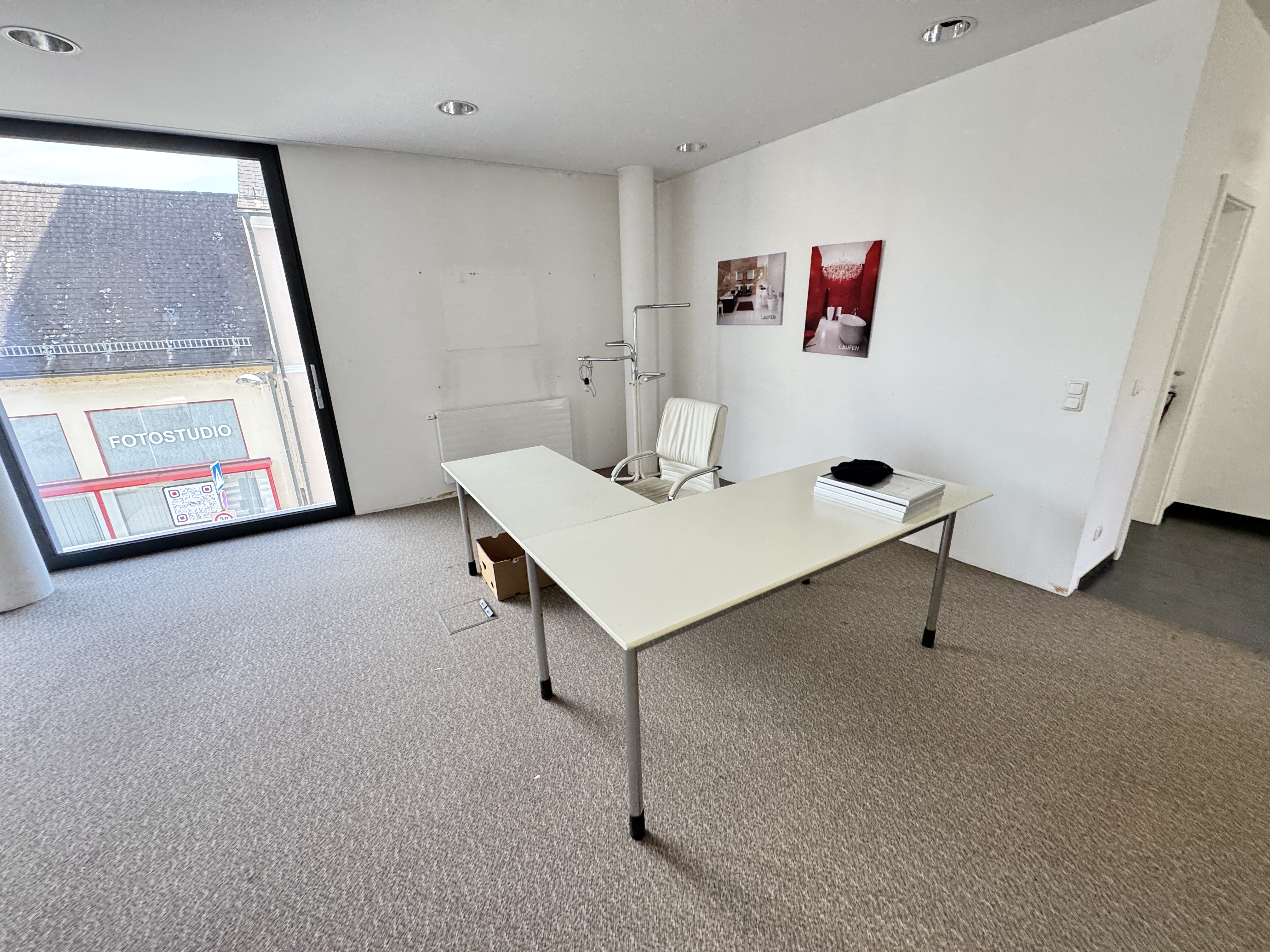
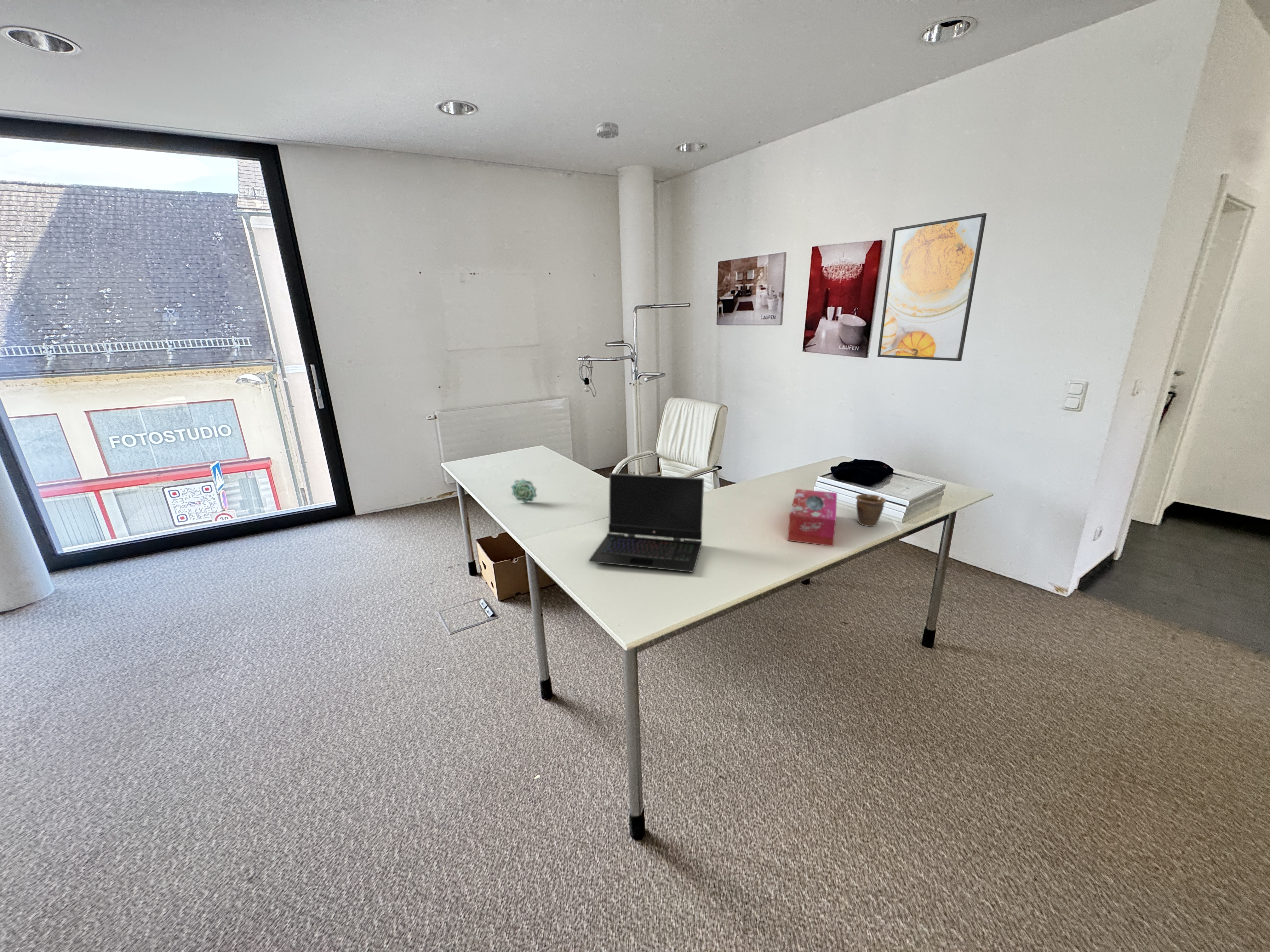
+ smoke detector (607, 130)
+ tissue box (813, 515)
+ mug (869, 510)
+ laptop computer (648, 520)
+ succulent plant (524, 490)
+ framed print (926, 293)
